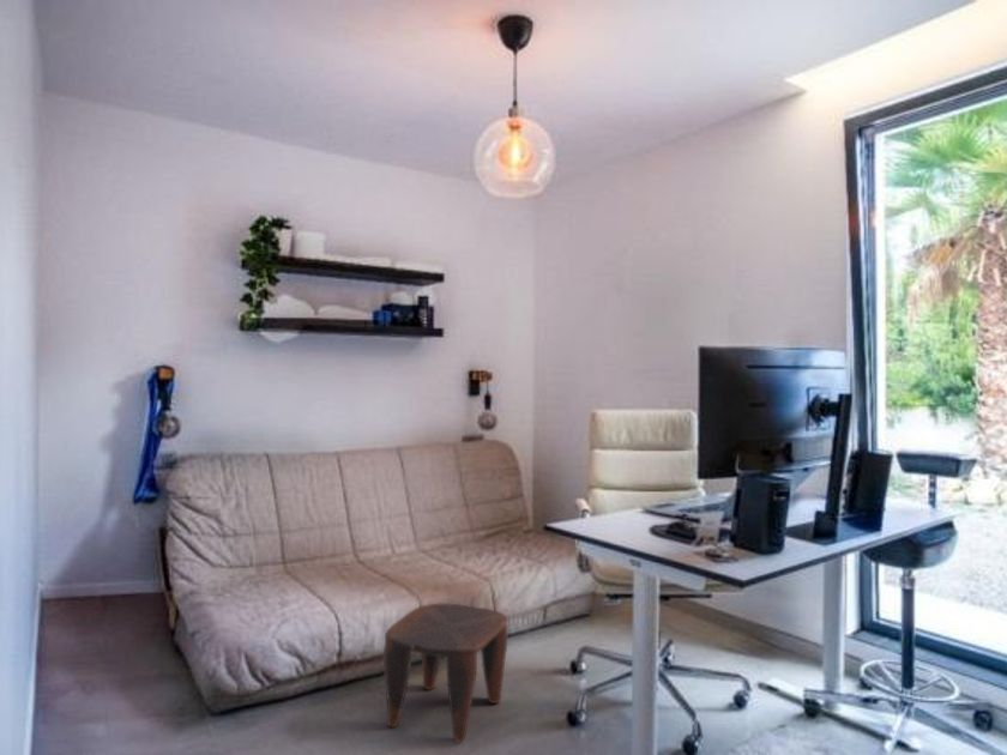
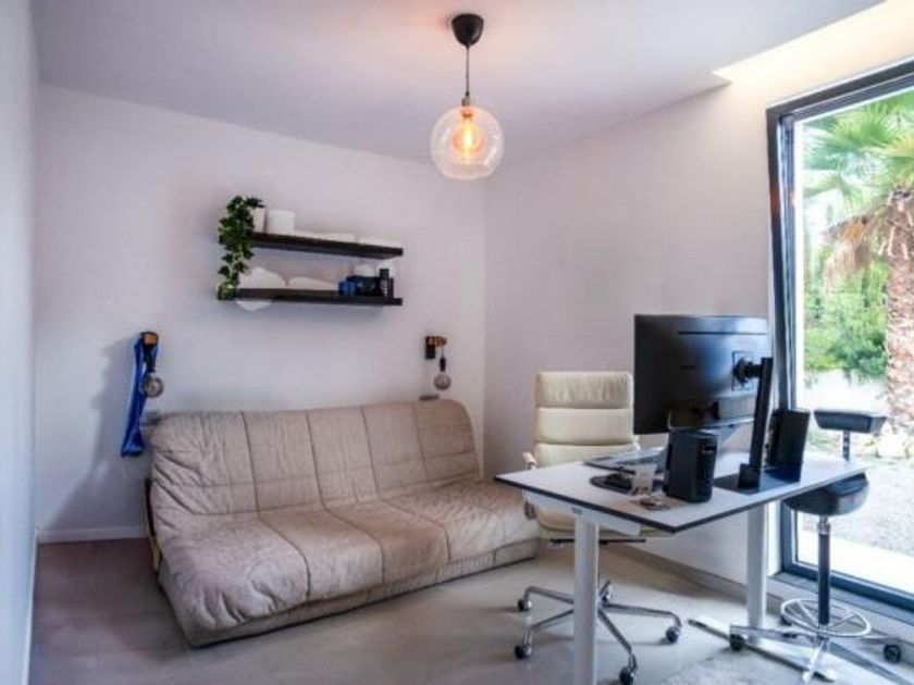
- stool (447, 666)
